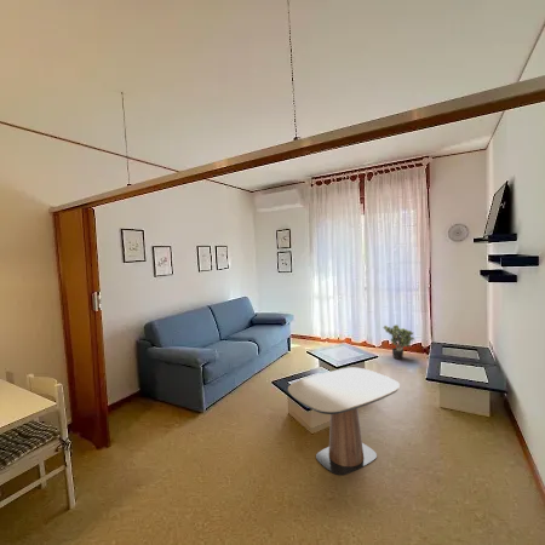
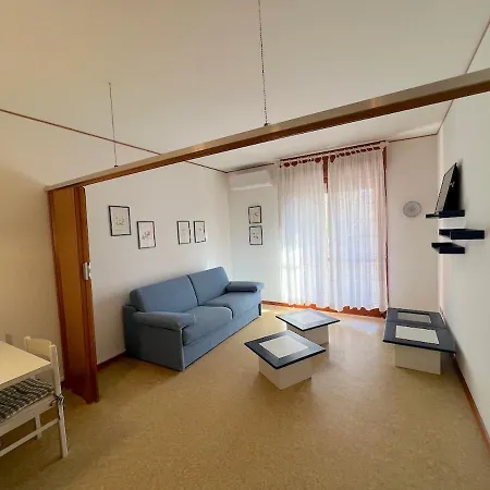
- potted plant (397, 340)
- side table (344, 420)
